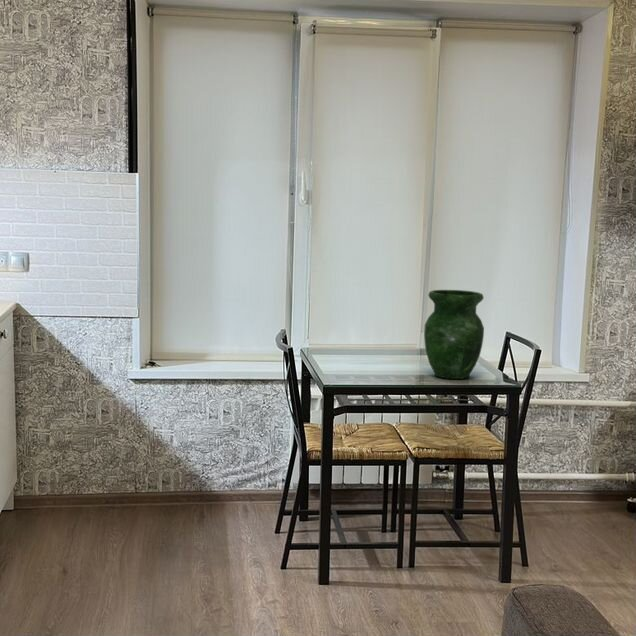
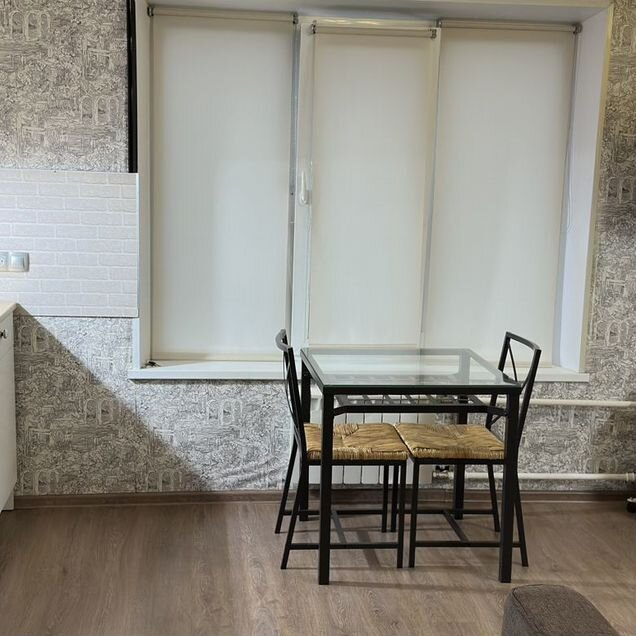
- vase (453, 334)
